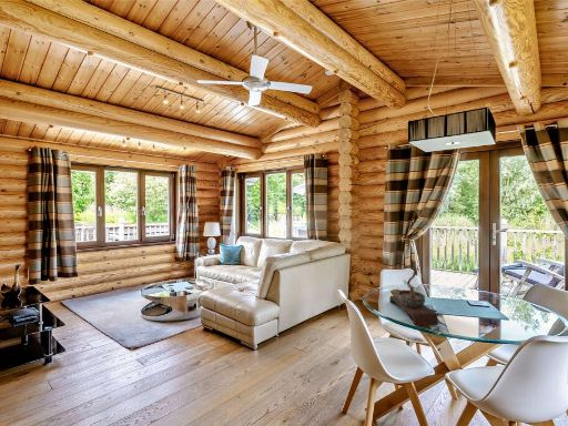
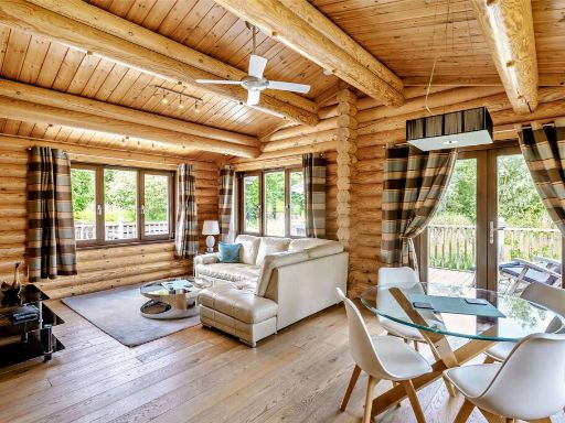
- bonsai tree (410, 290)
